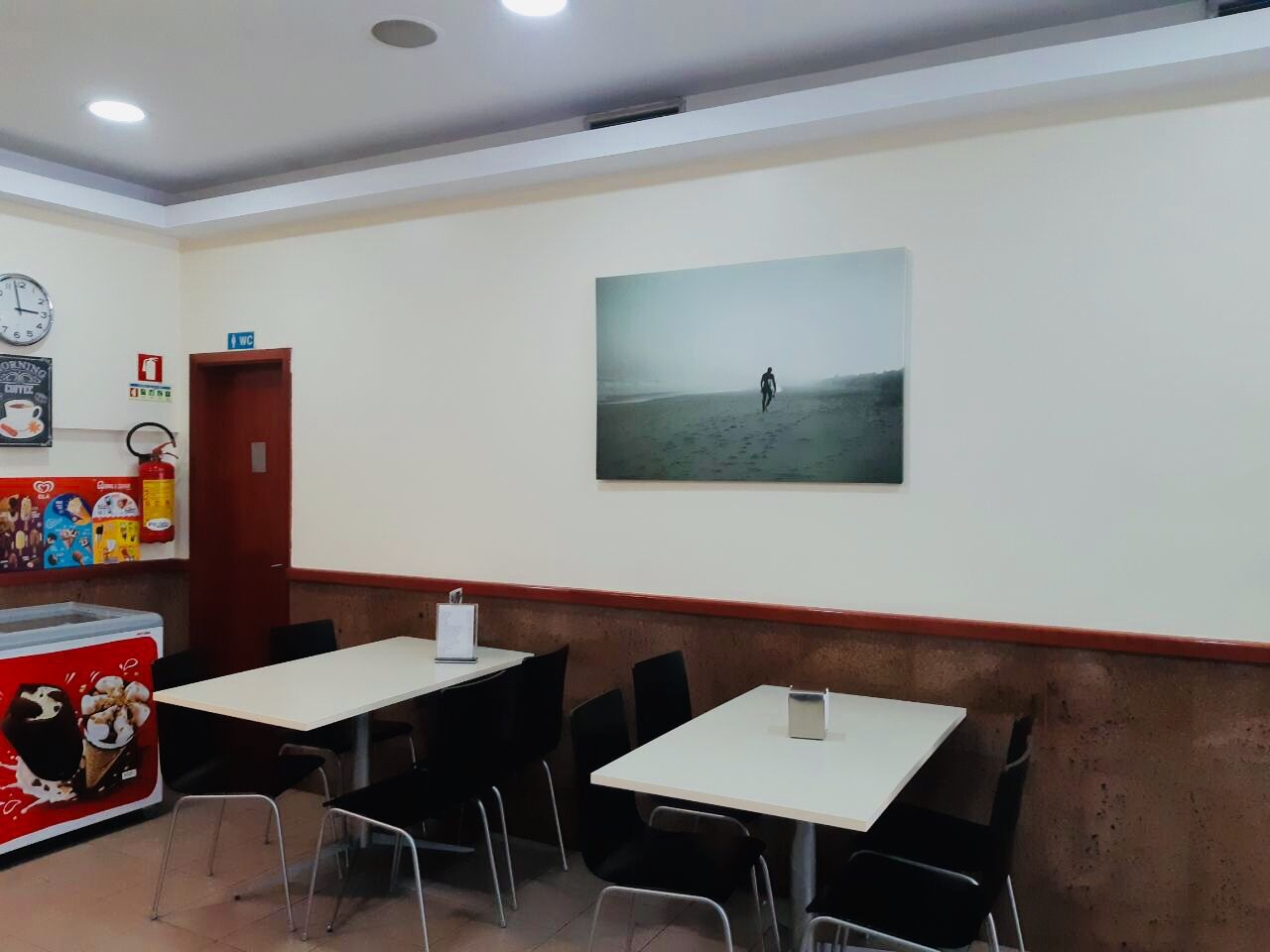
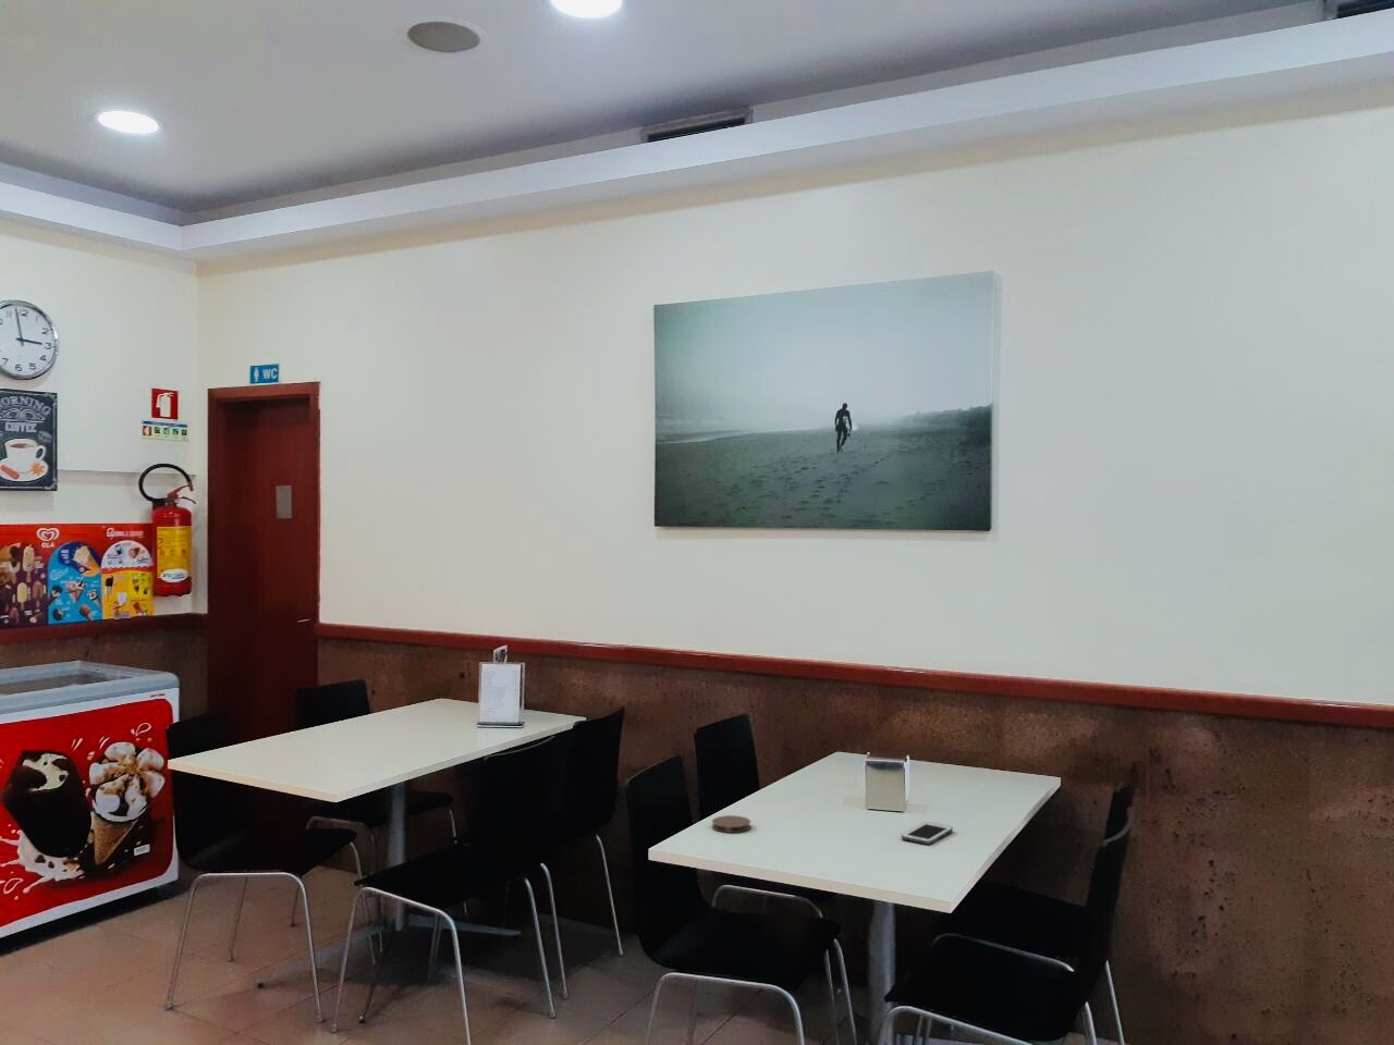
+ cell phone (926, 833)
+ coaster (731, 823)
